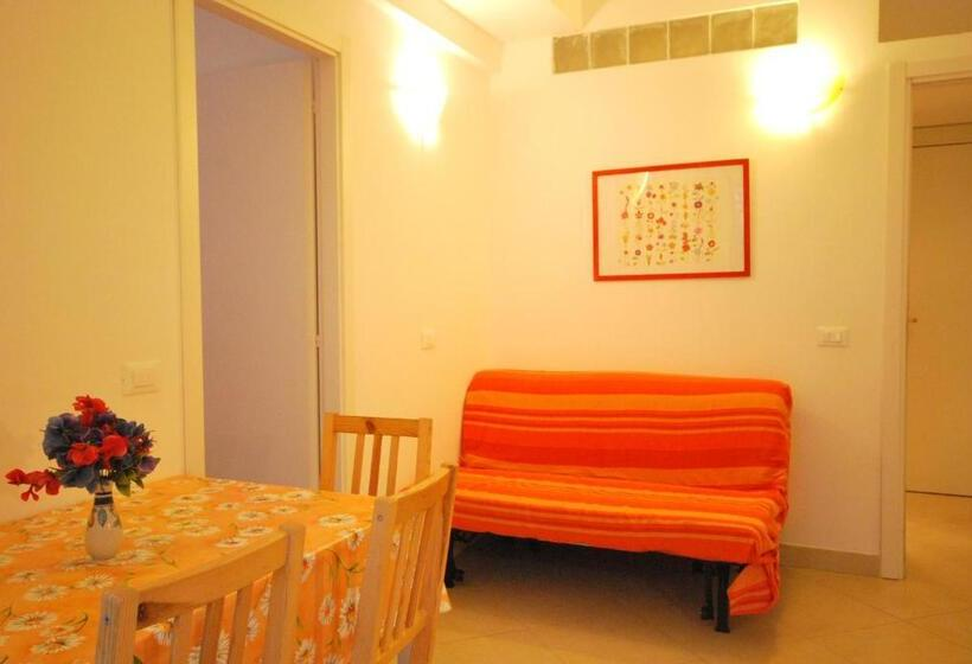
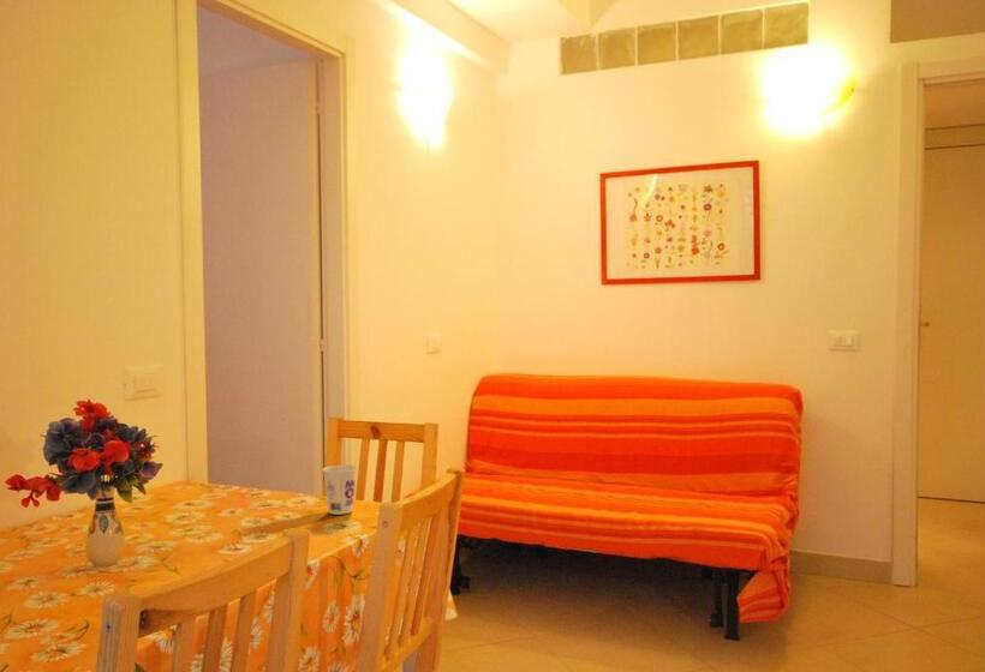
+ cup (340, 490)
